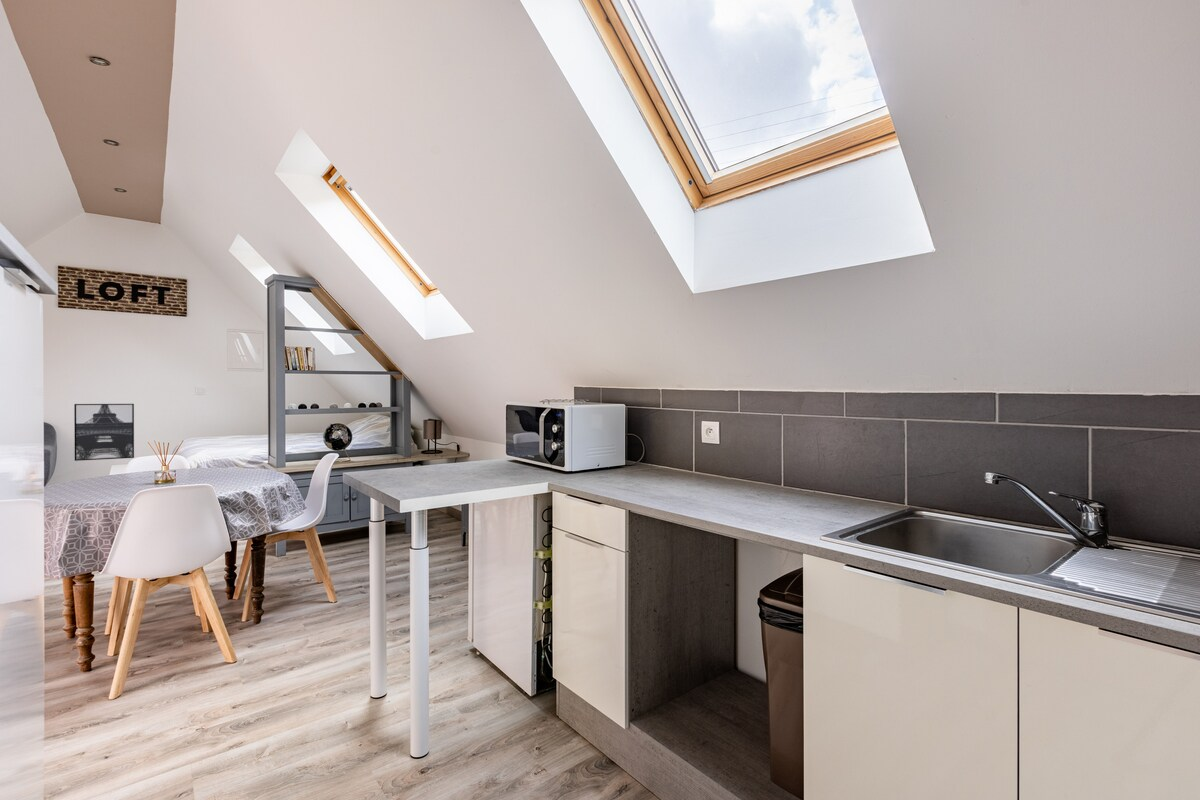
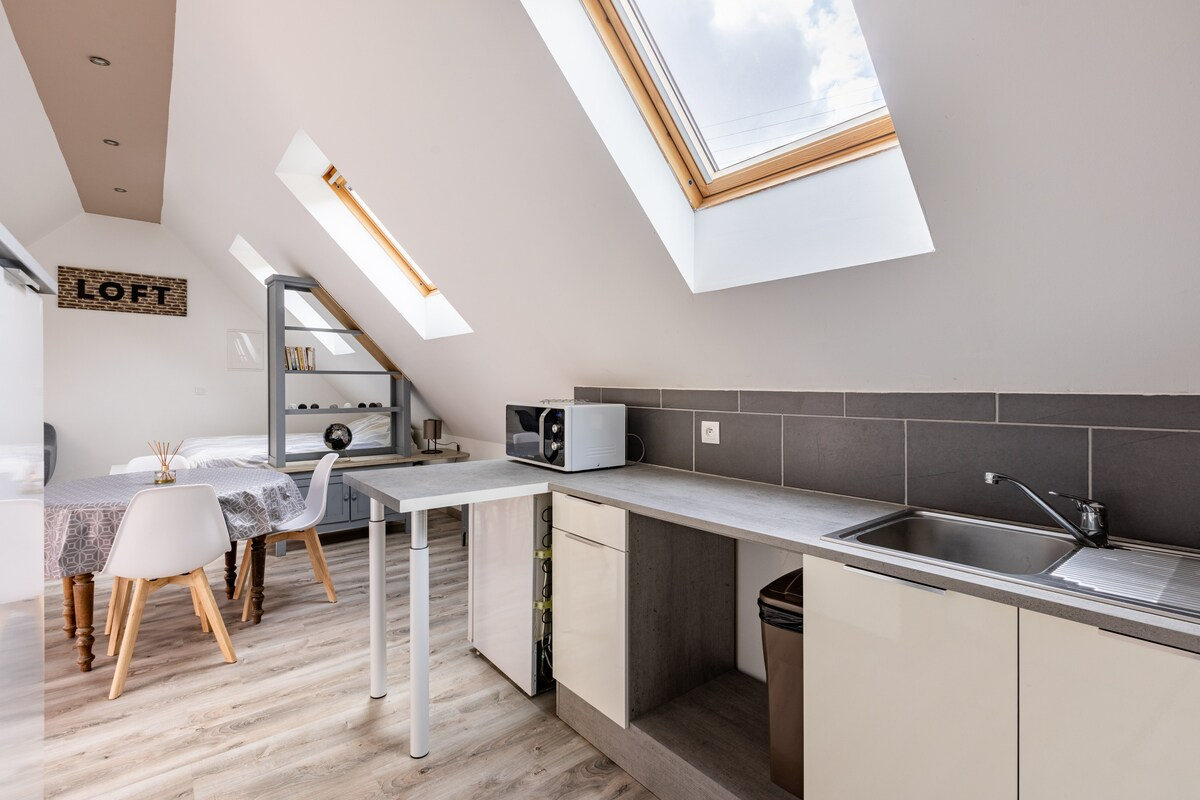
- wall art (105, 431)
